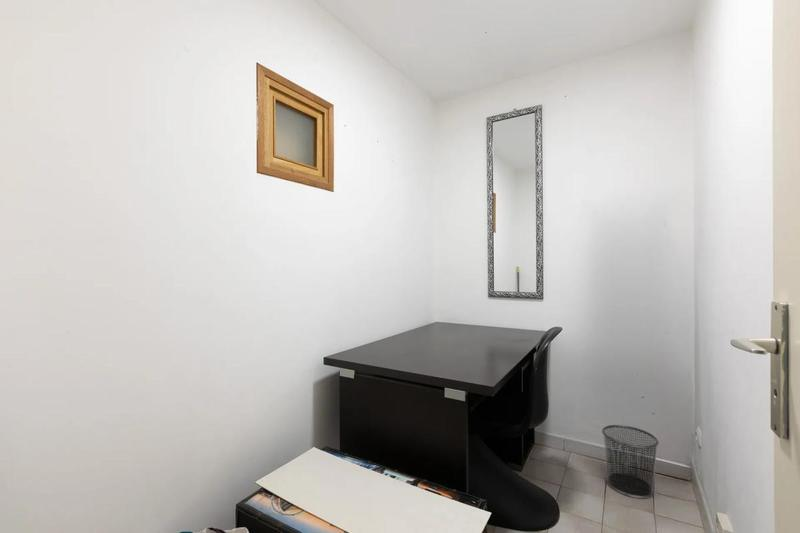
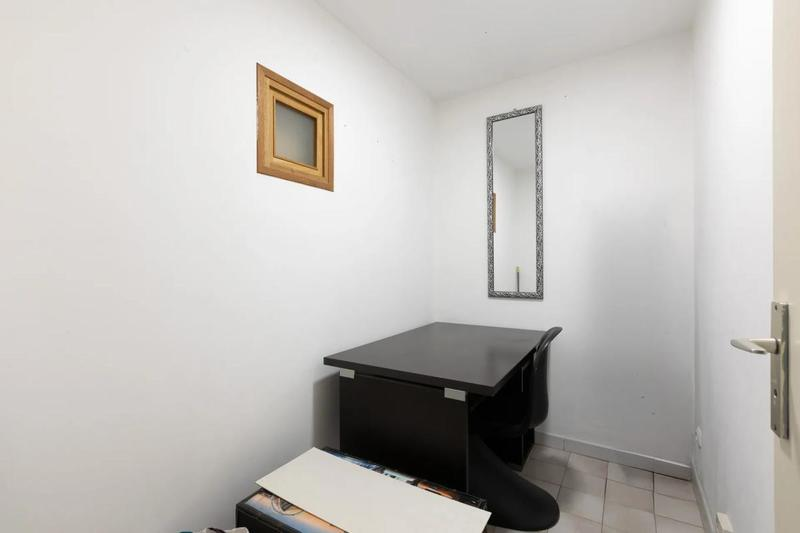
- waste bin (629, 460)
